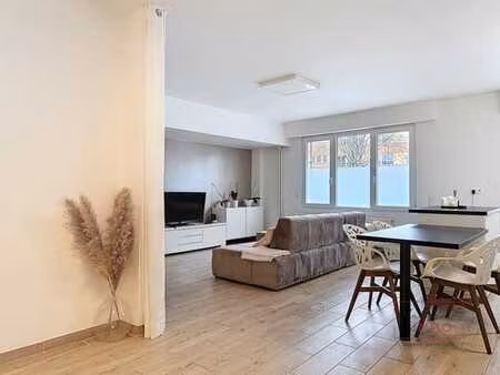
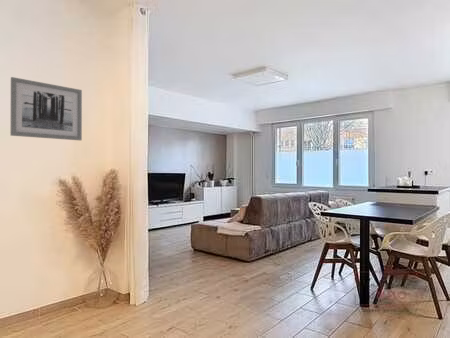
+ wall art (48, 111)
